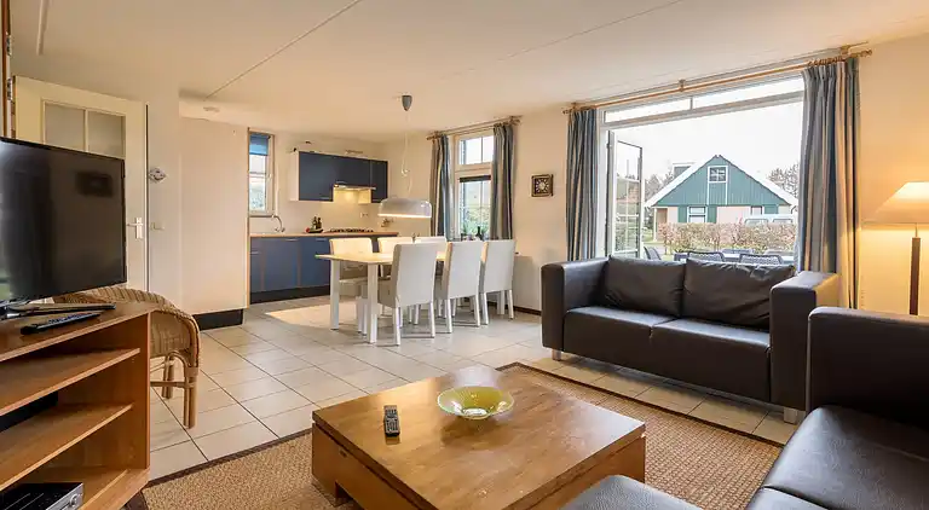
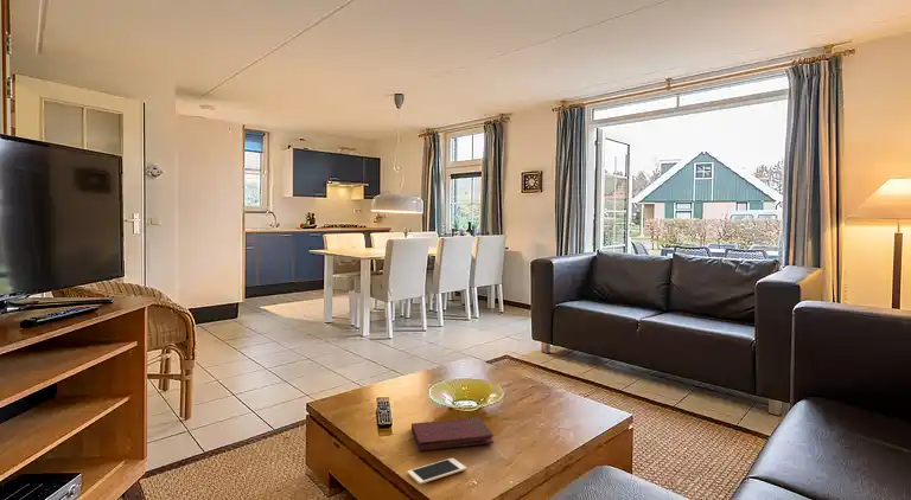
+ cell phone (437, 470)
+ book (451, 432)
